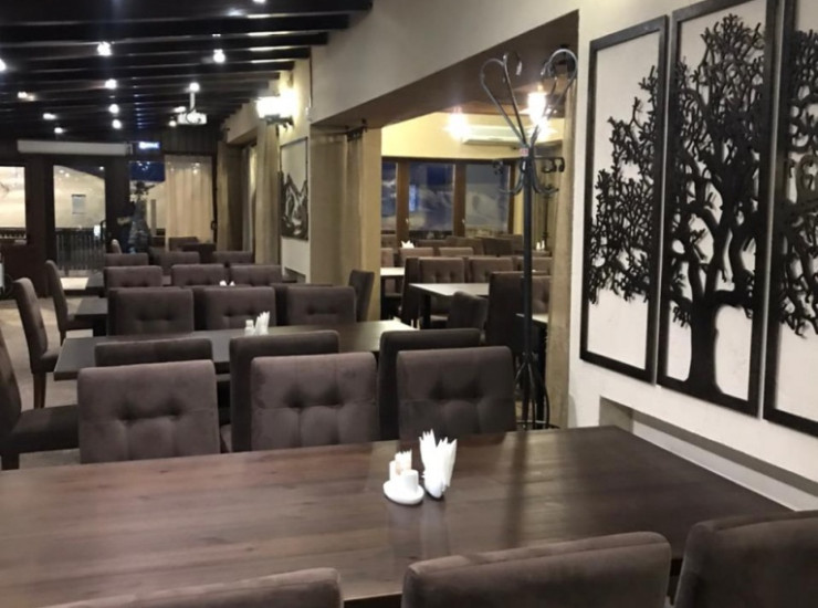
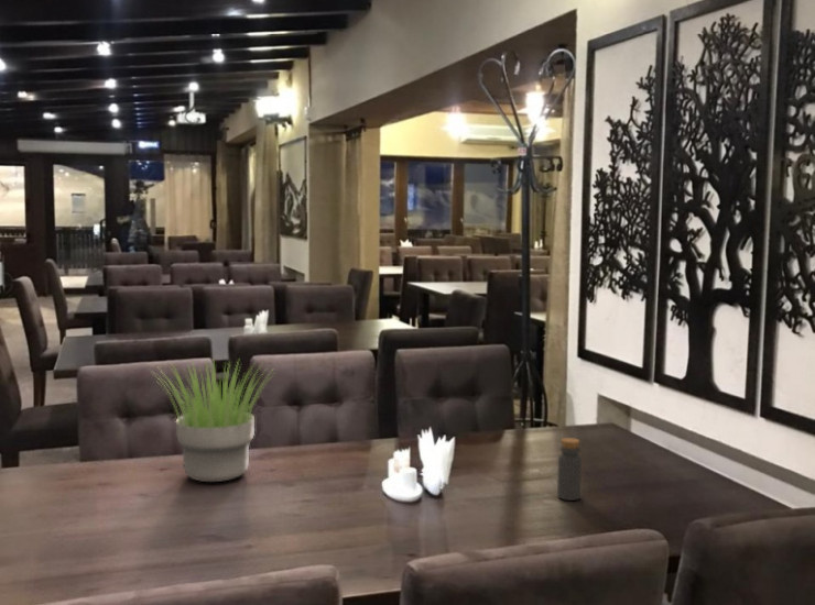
+ bottle (569, 468)
+ potted plant (216, 421)
